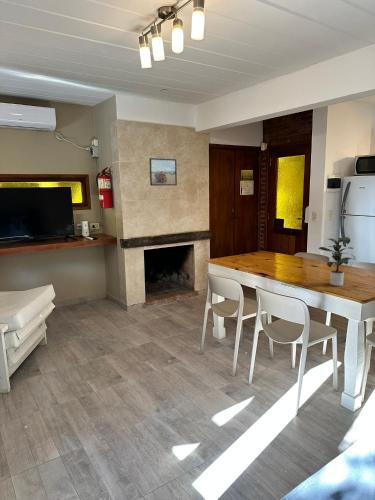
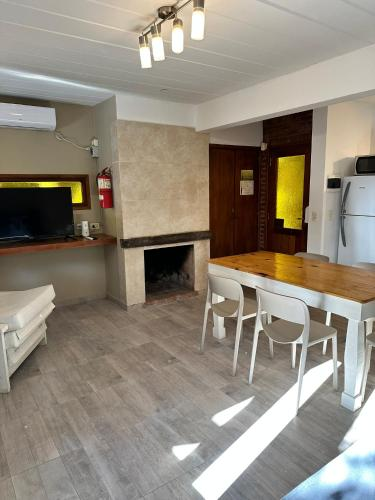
- potted plant (337, 259)
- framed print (163, 172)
